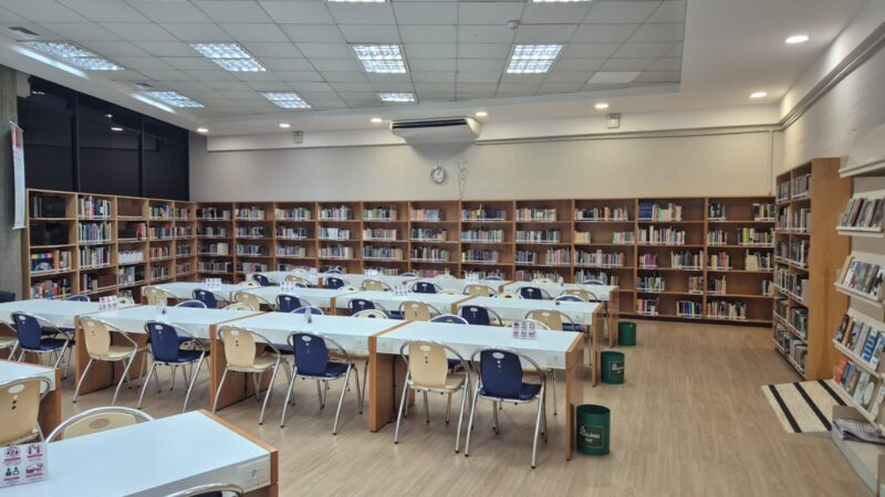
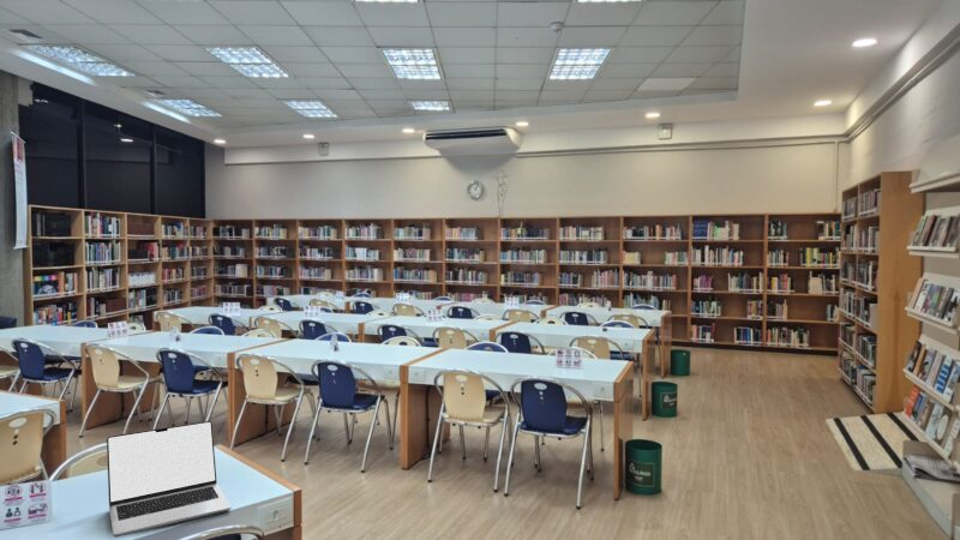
+ laptop (167, 473)
